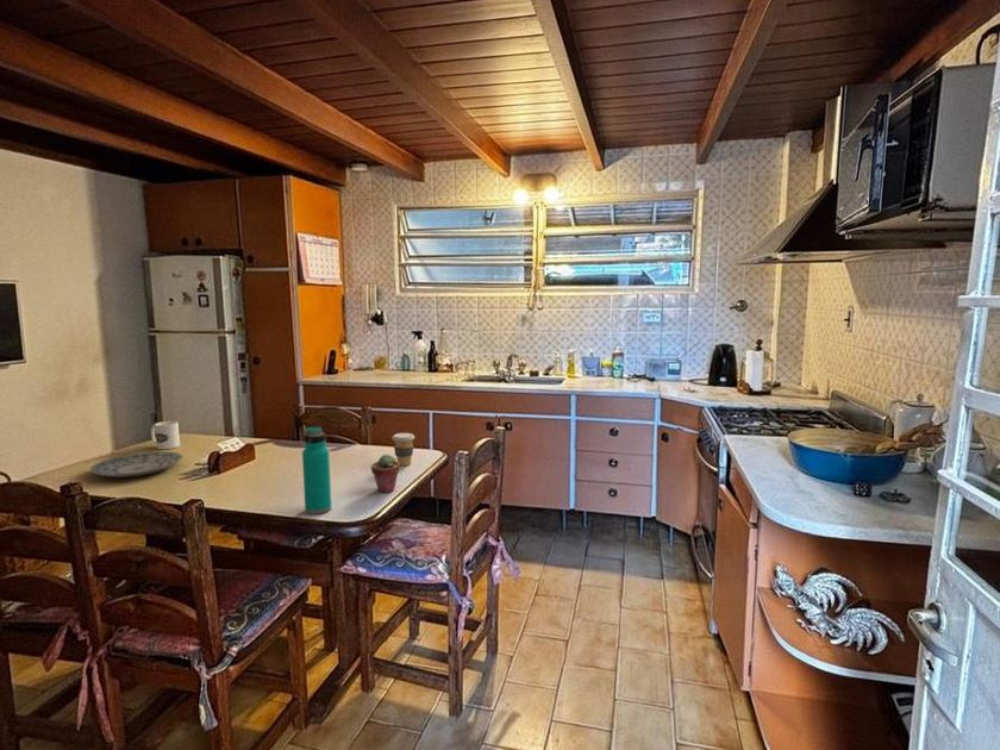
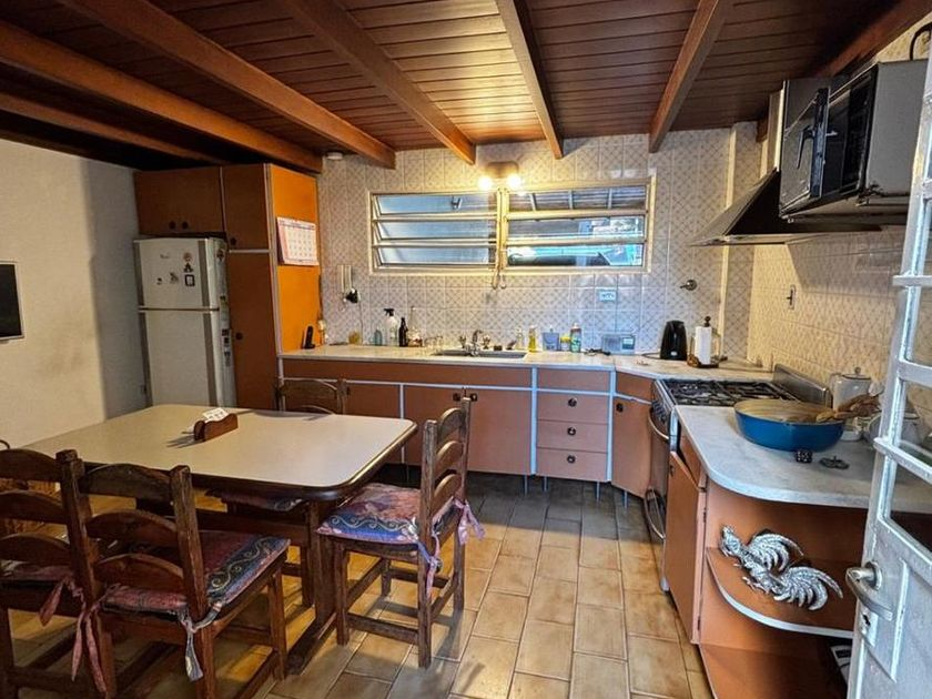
- plate (138, 465)
- potted succulent (386, 471)
- water bottle (315, 468)
- coffee cup (404, 449)
- mug (163, 435)
